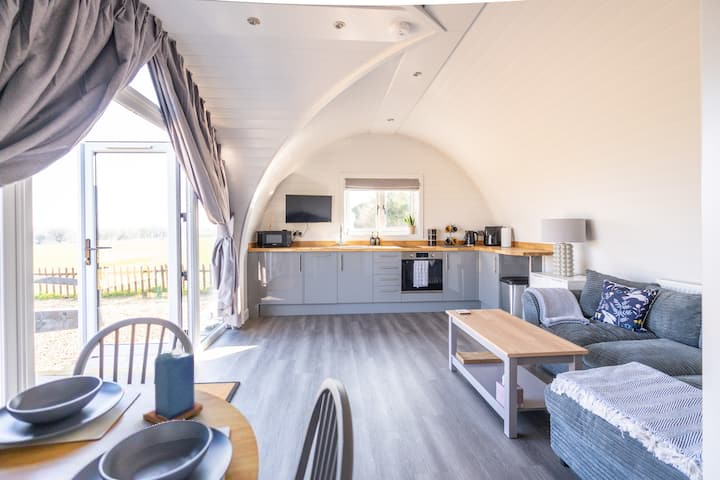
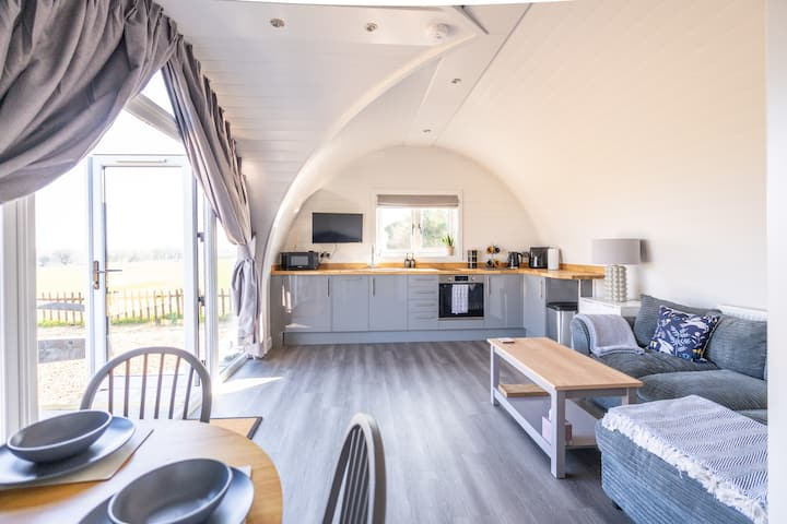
- candle (173, 379)
